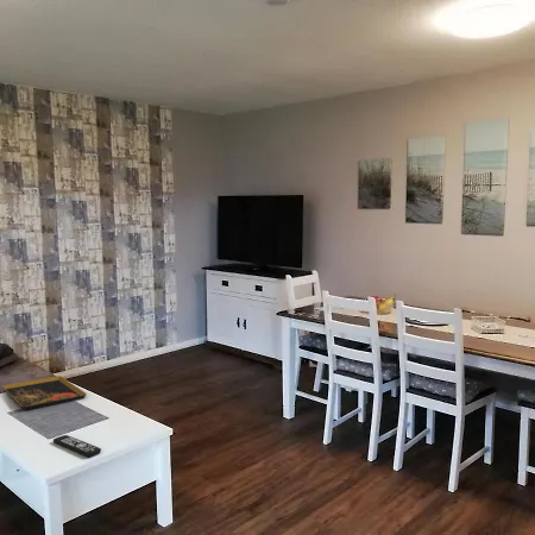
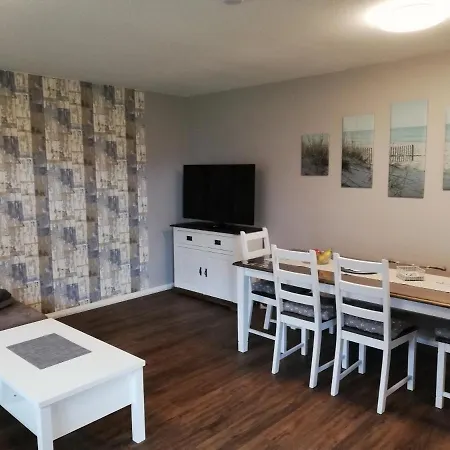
- remote control (76, 446)
- decorative tray (43, 391)
